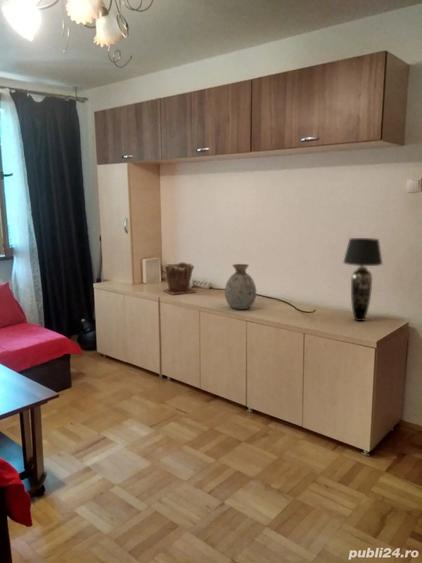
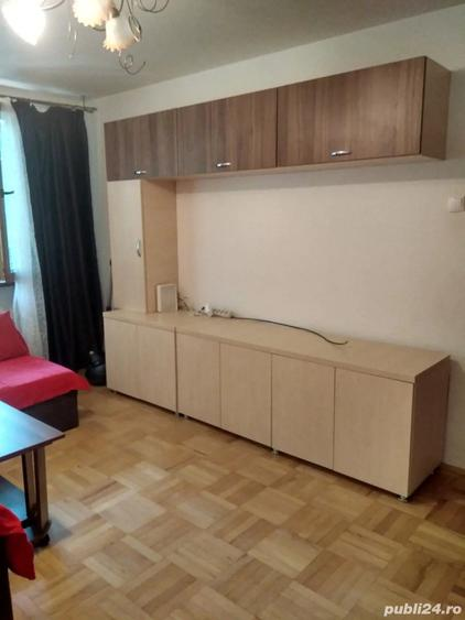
- plant pot (179, 277)
- vase (240, 286)
- table lamp (361, 280)
